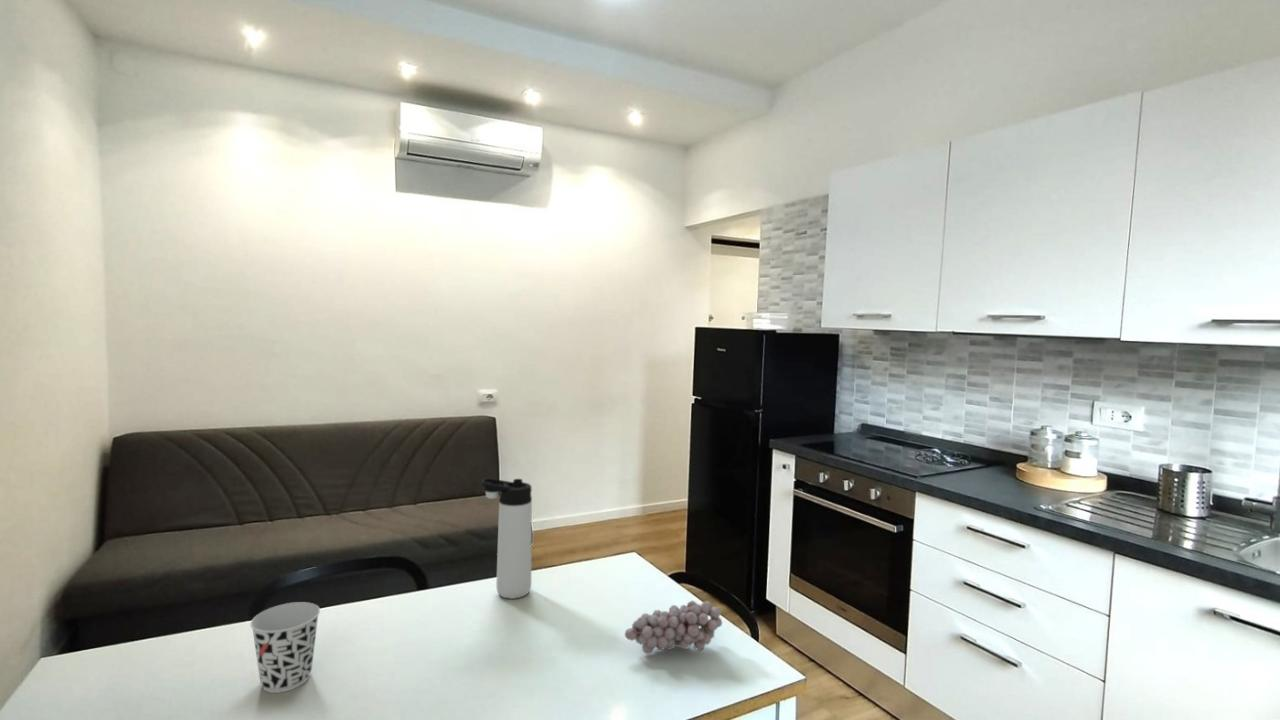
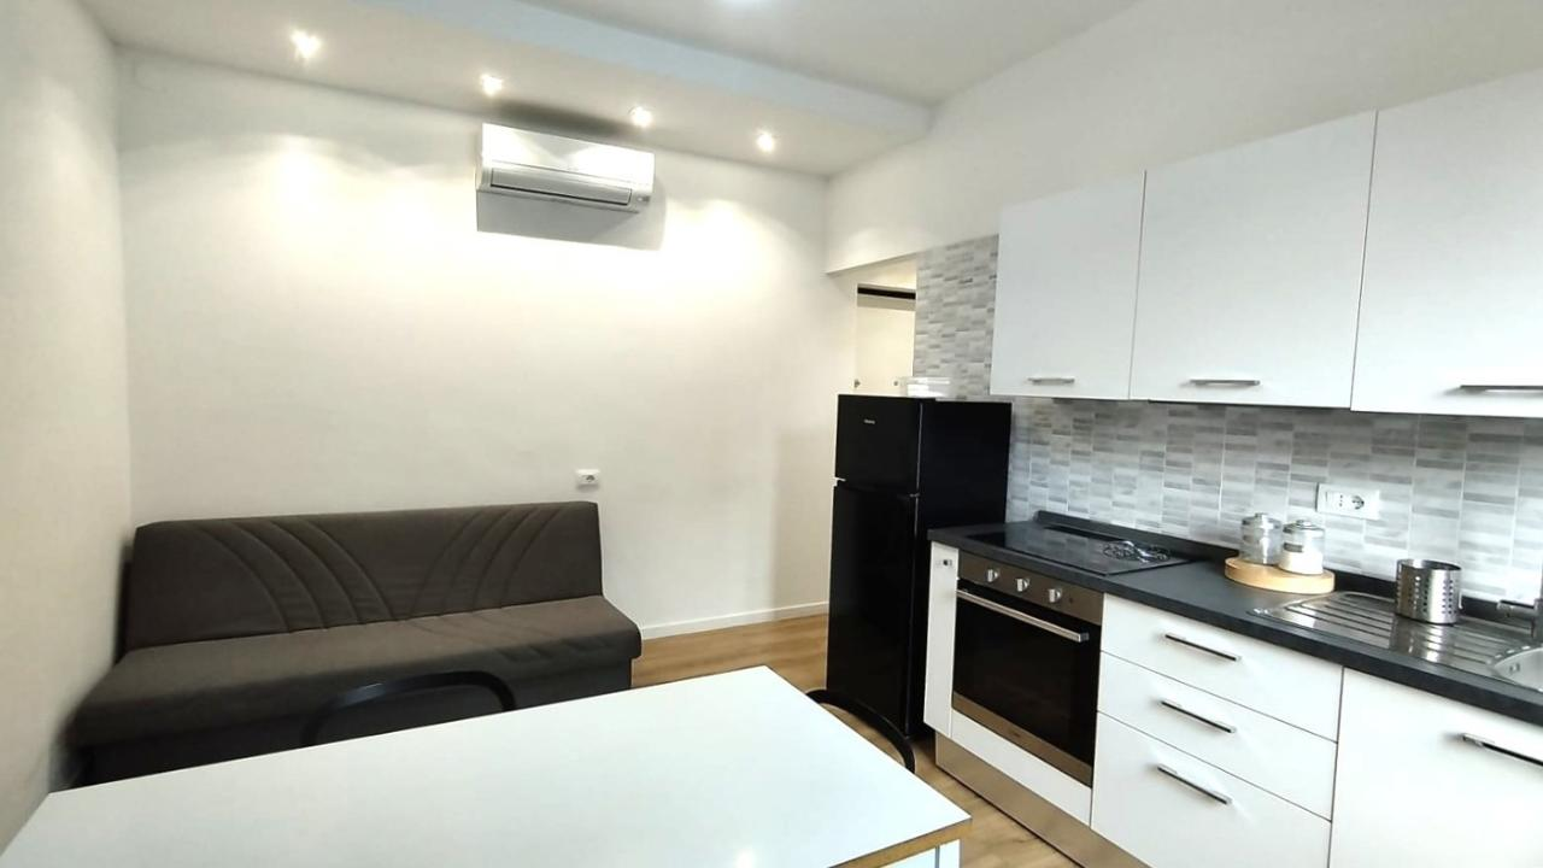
- cup (286, 648)
- thermos bottle (506, 536)
- fruit (673, 625)
